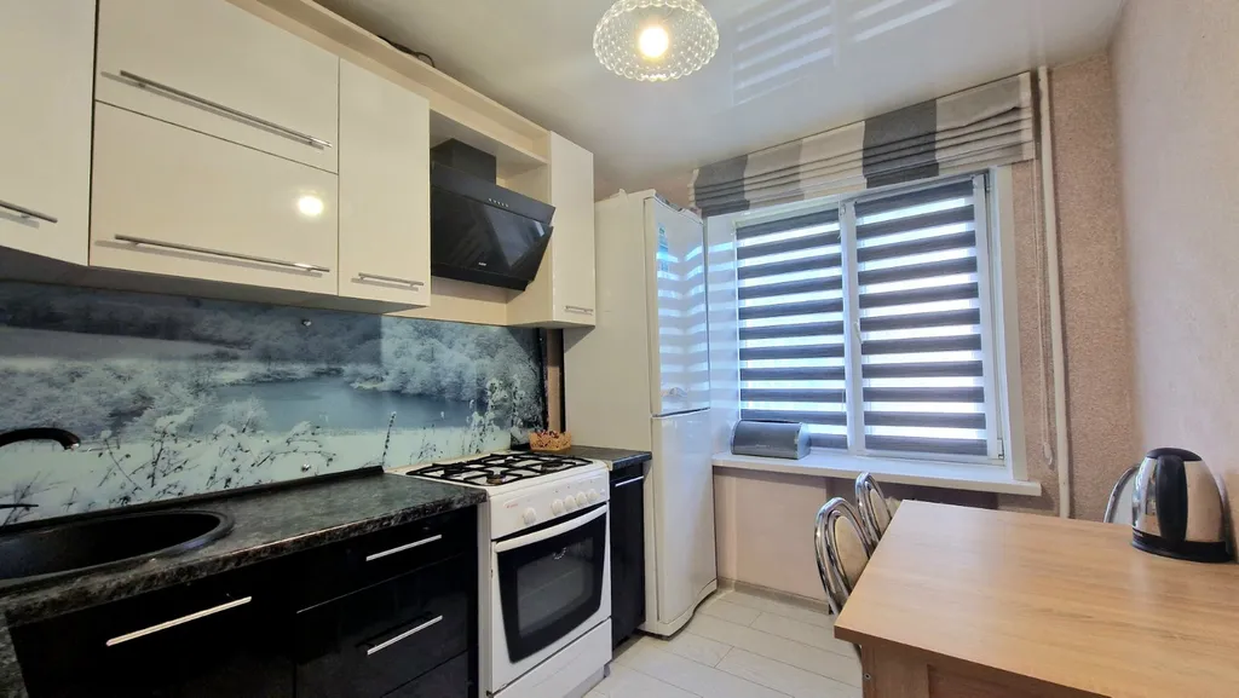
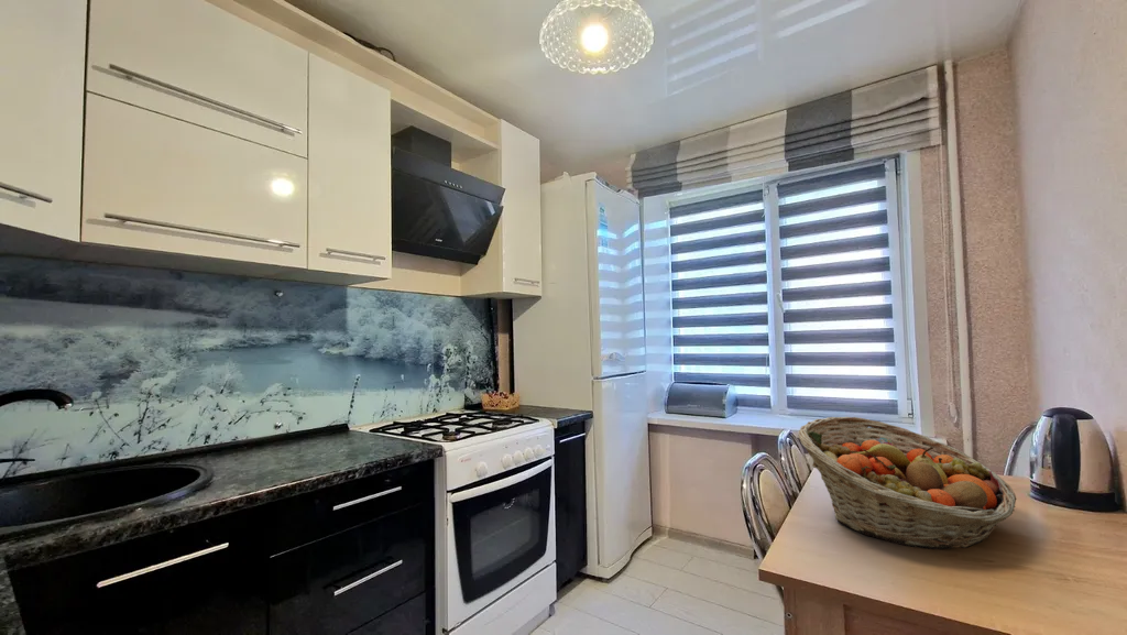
+ fruit basket (897, 473)
